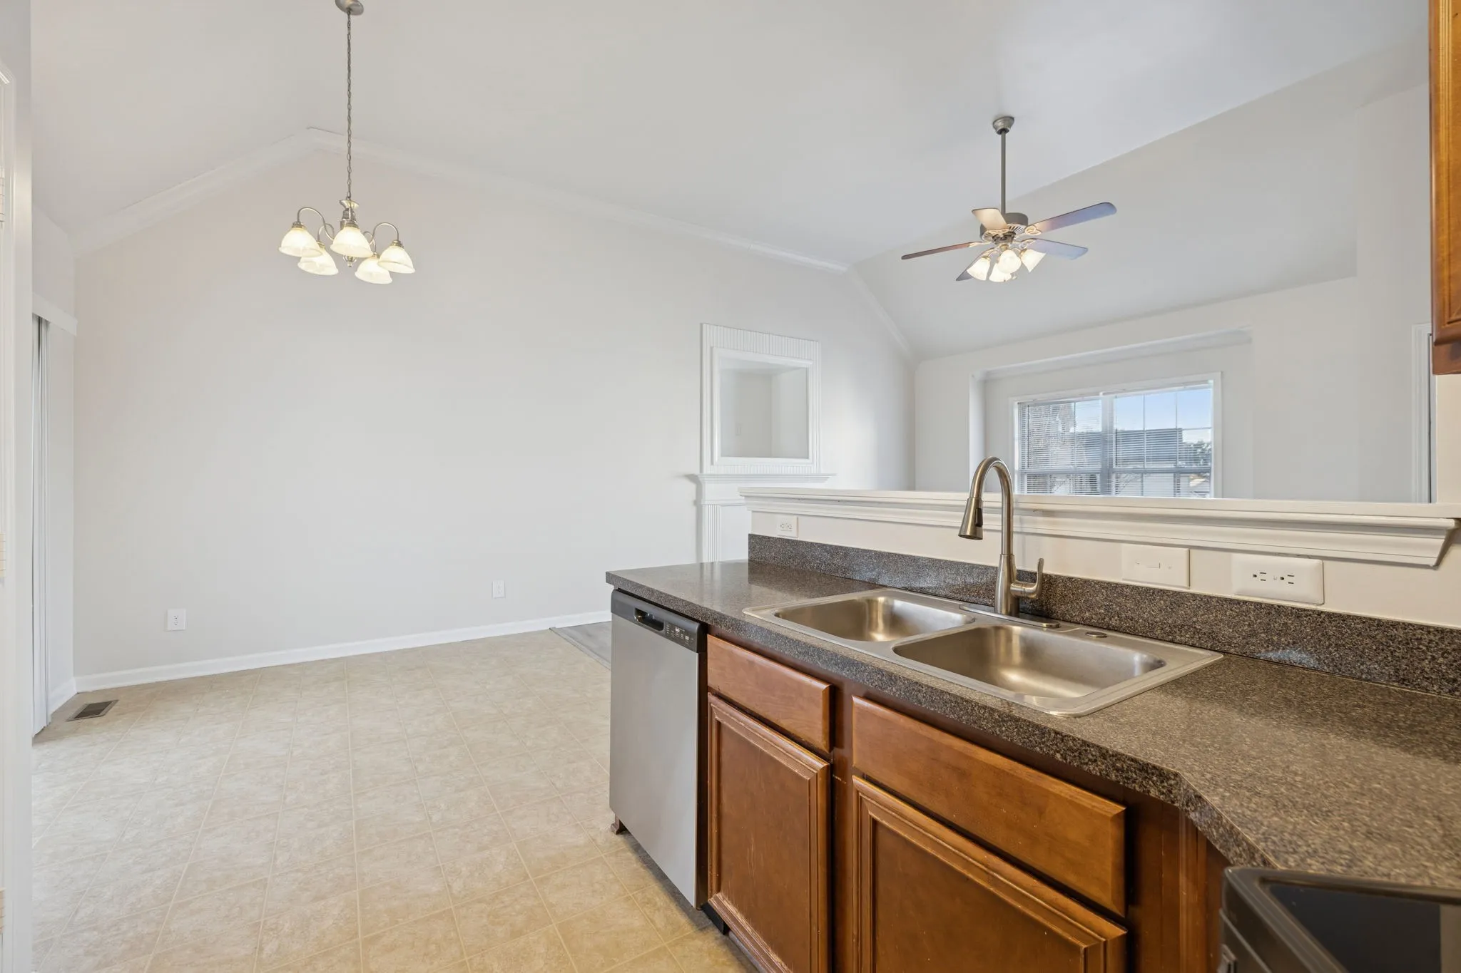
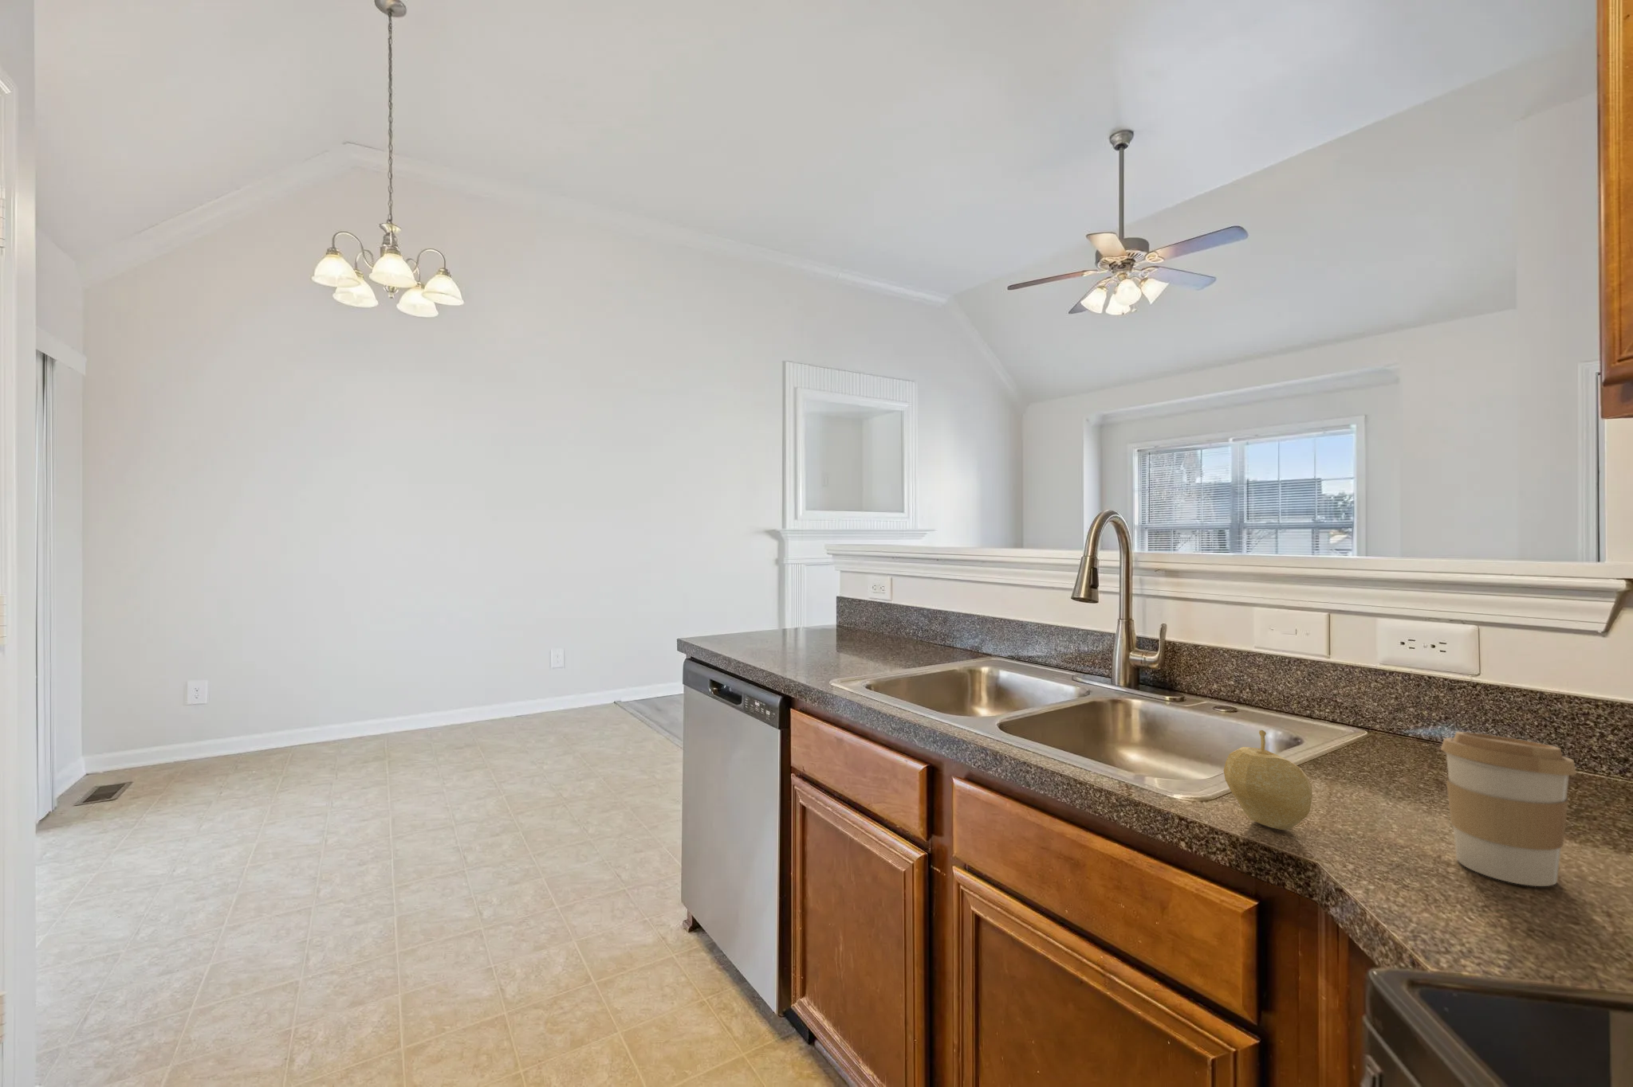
+ coffee cup (1504, 802)
+ fruit (1266, 779)
